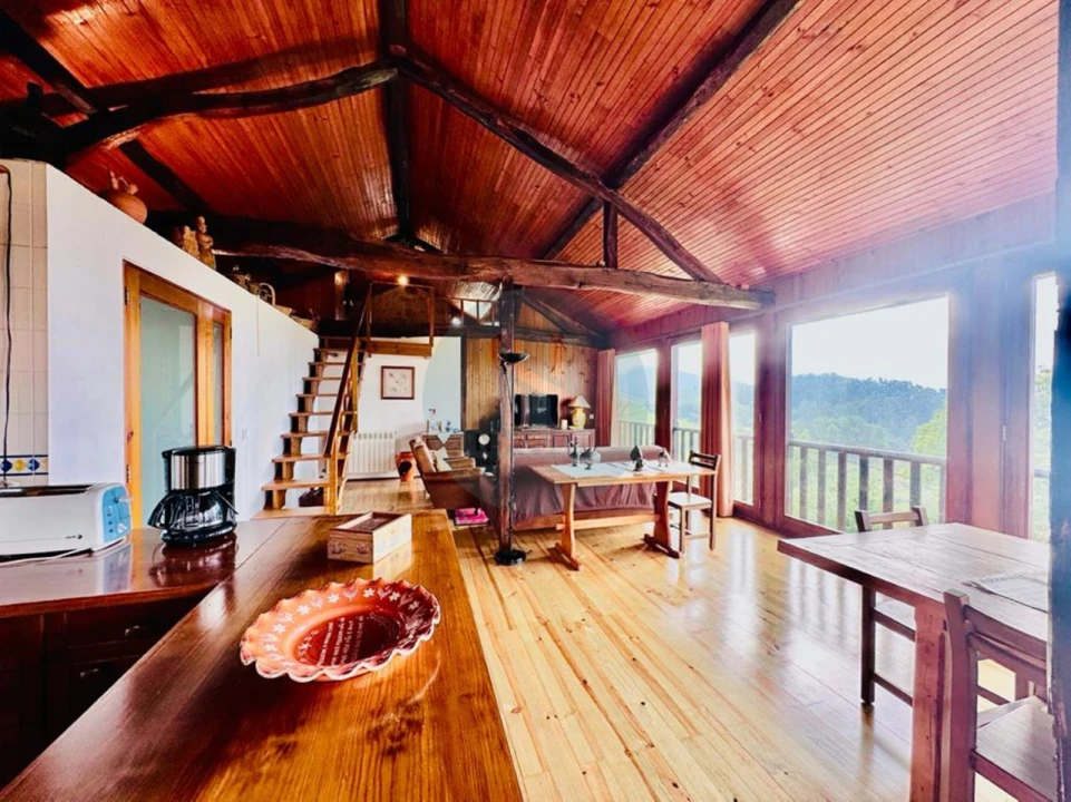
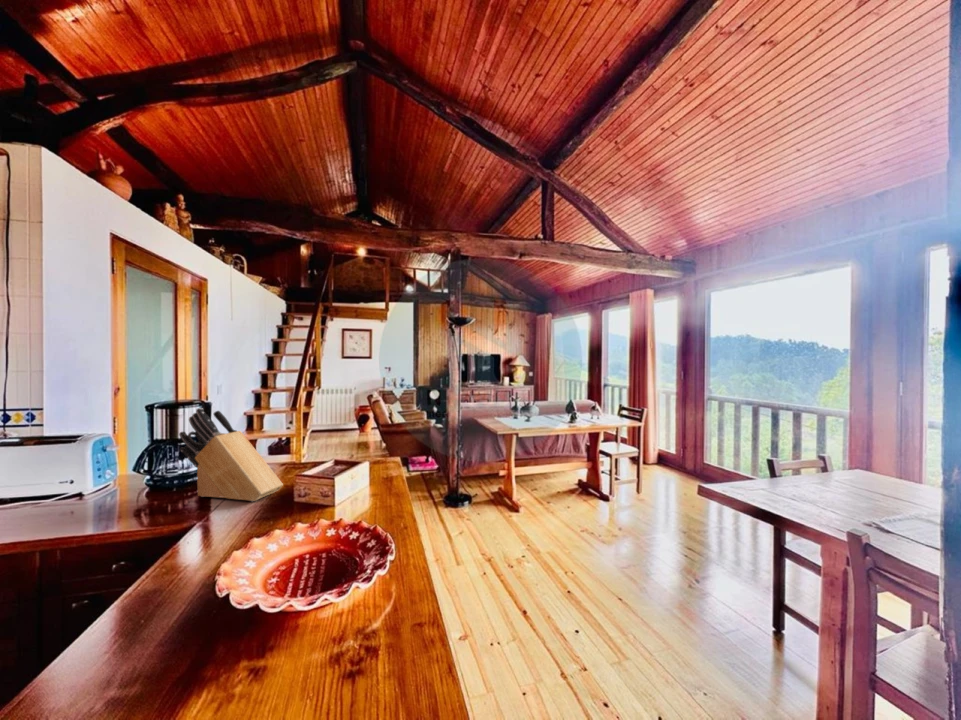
+ knife block (230, 450)
